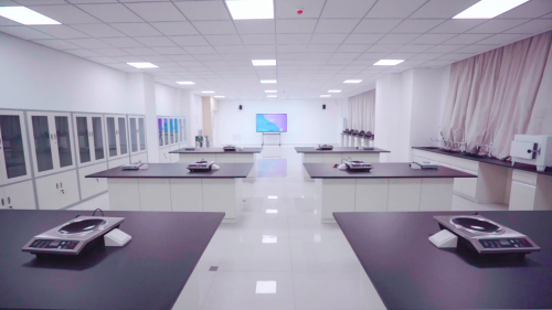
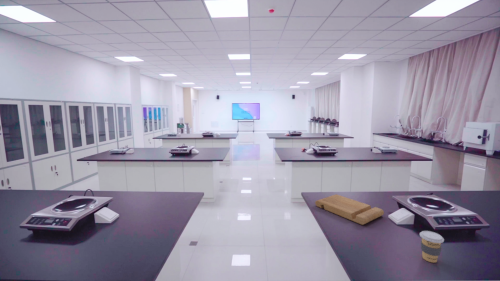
+ coffee cup (430, 246)
+ cutting board (347, 207)
